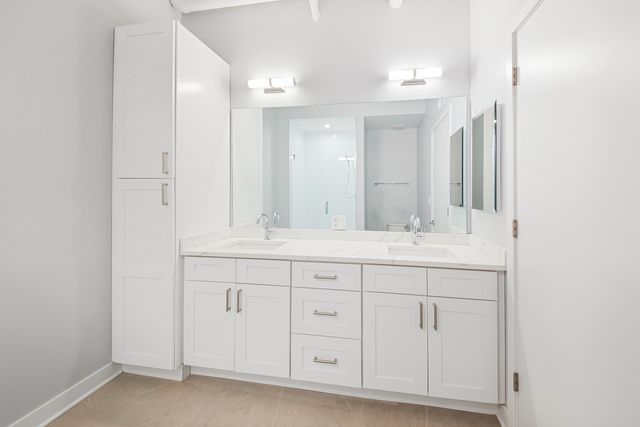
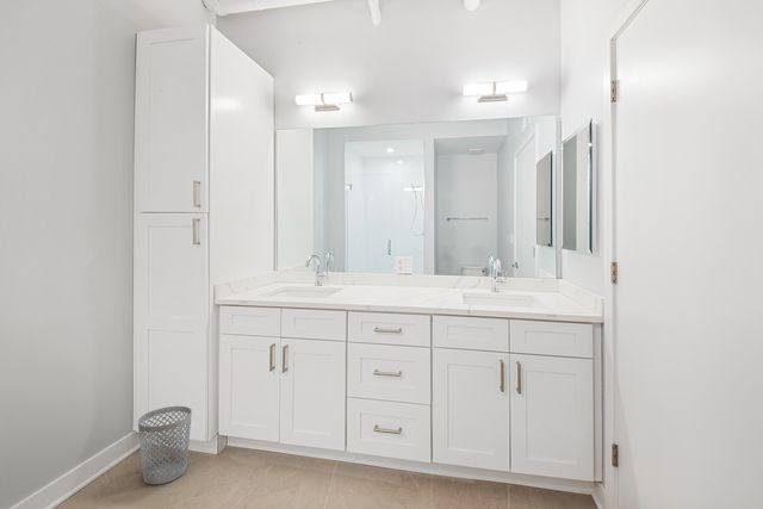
+ wastebasket (166, 443)
